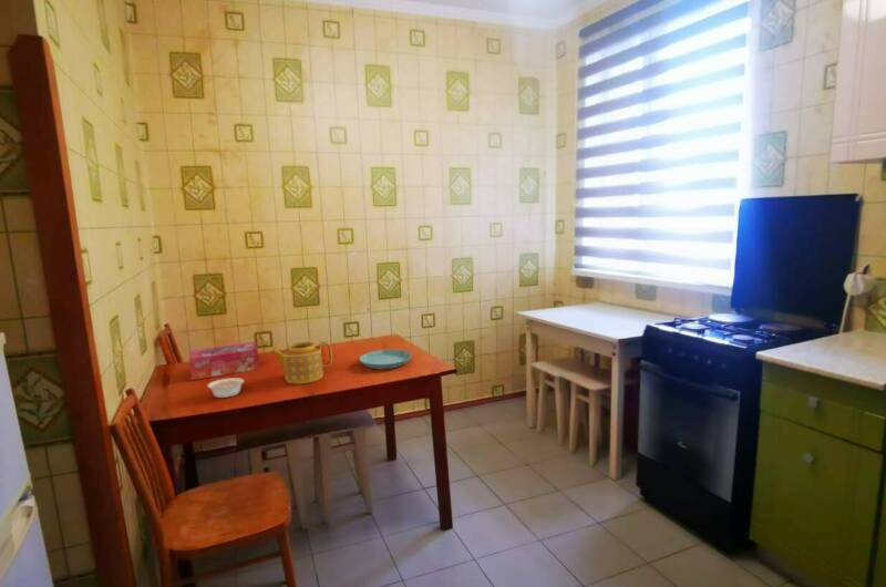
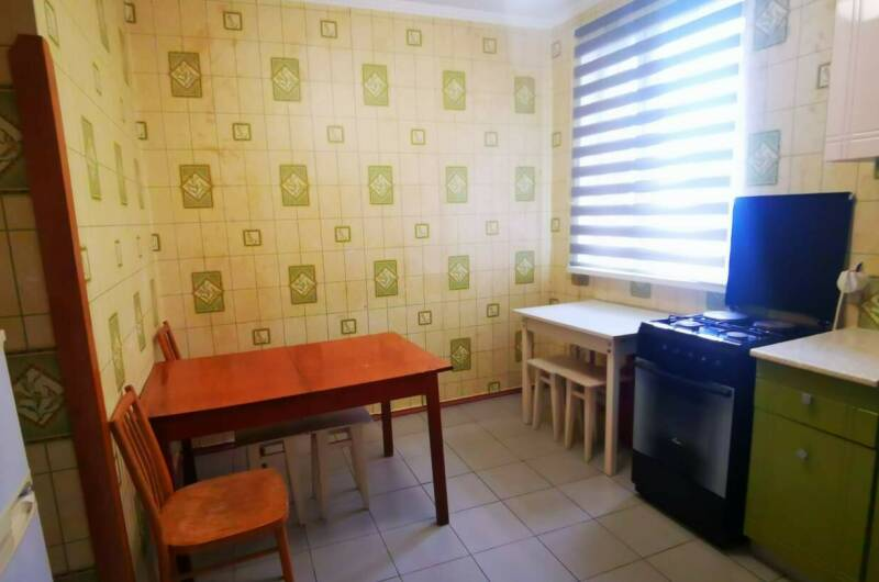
- teapot (301, 361)
- saucer (385, 359)
- tissue box (224, 359)
- legume (227, 387)
